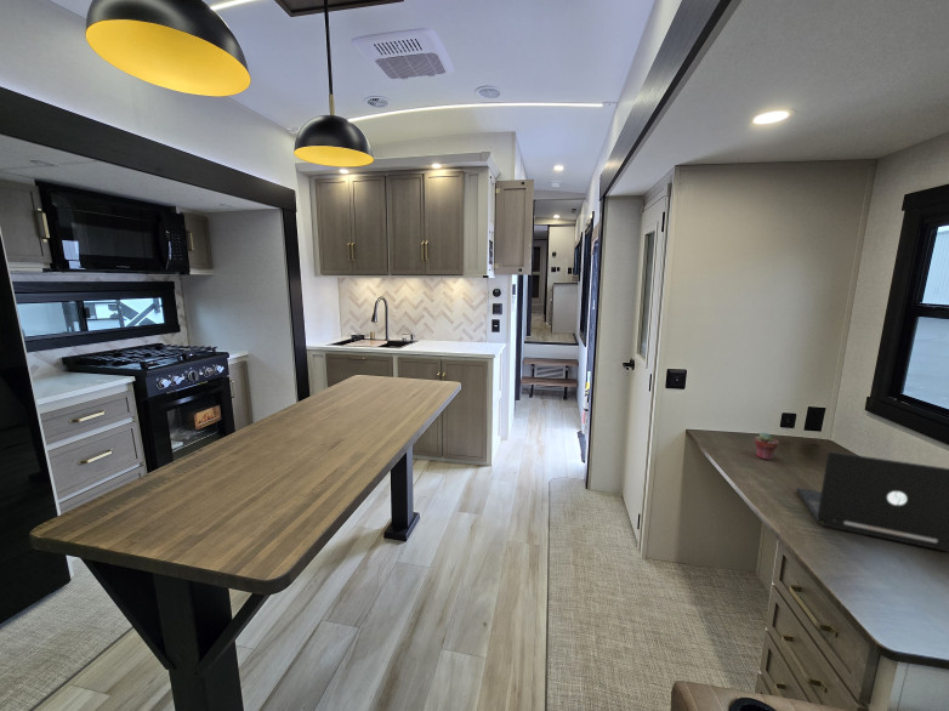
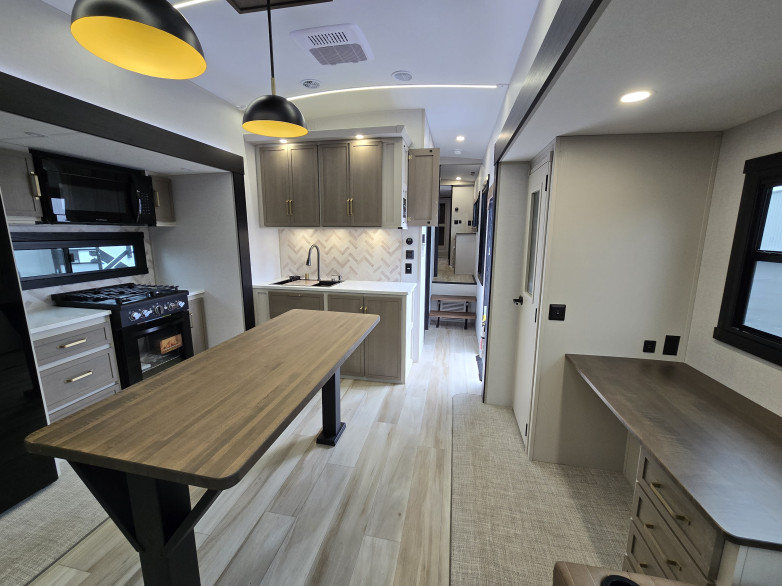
- laptop (875, 484)
- potted succulent (765, 444)
